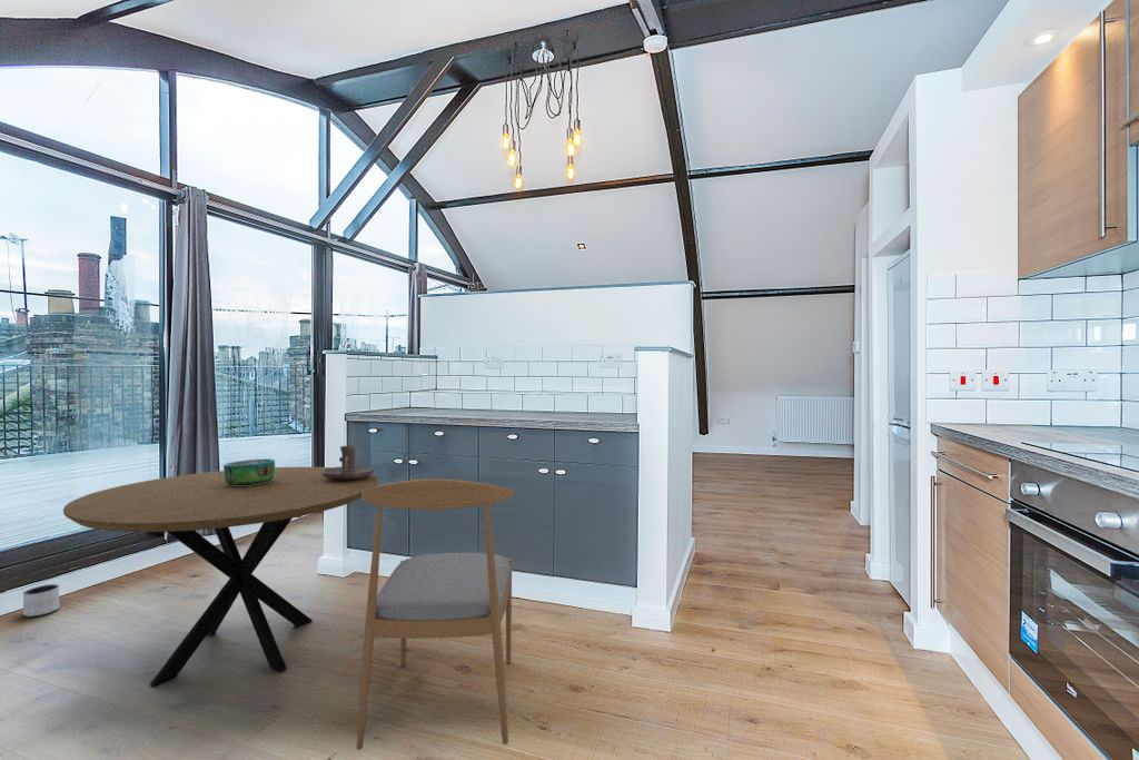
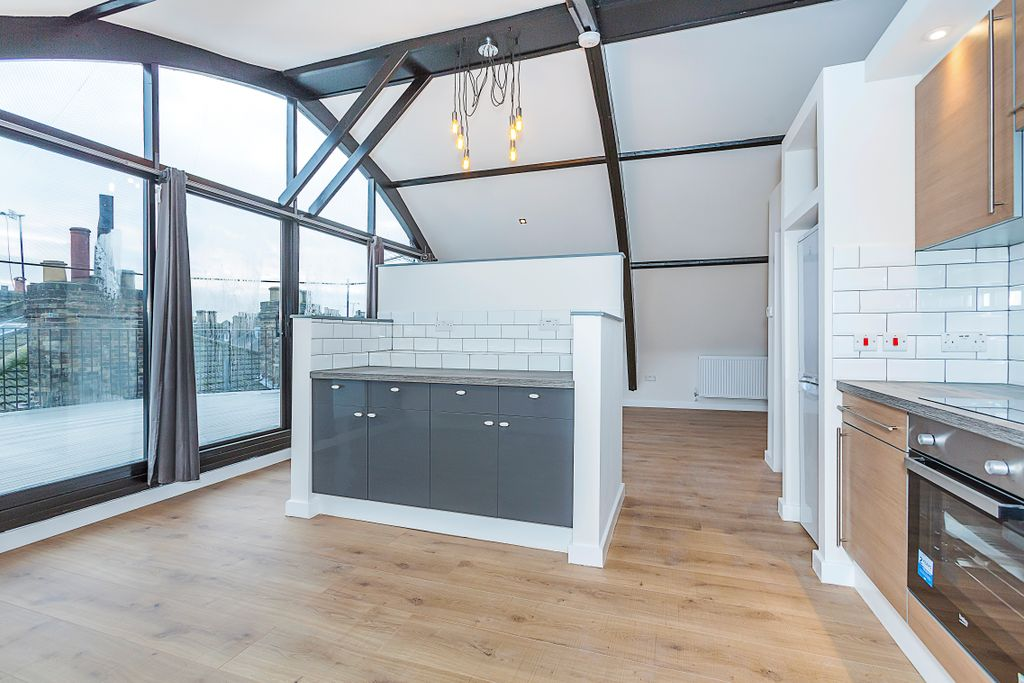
- planter (41, 600)
- candle holder (347, 463)
- dining chair (446, 582)
- dining table (240, 567)
- decorative bowl (249, 471)
